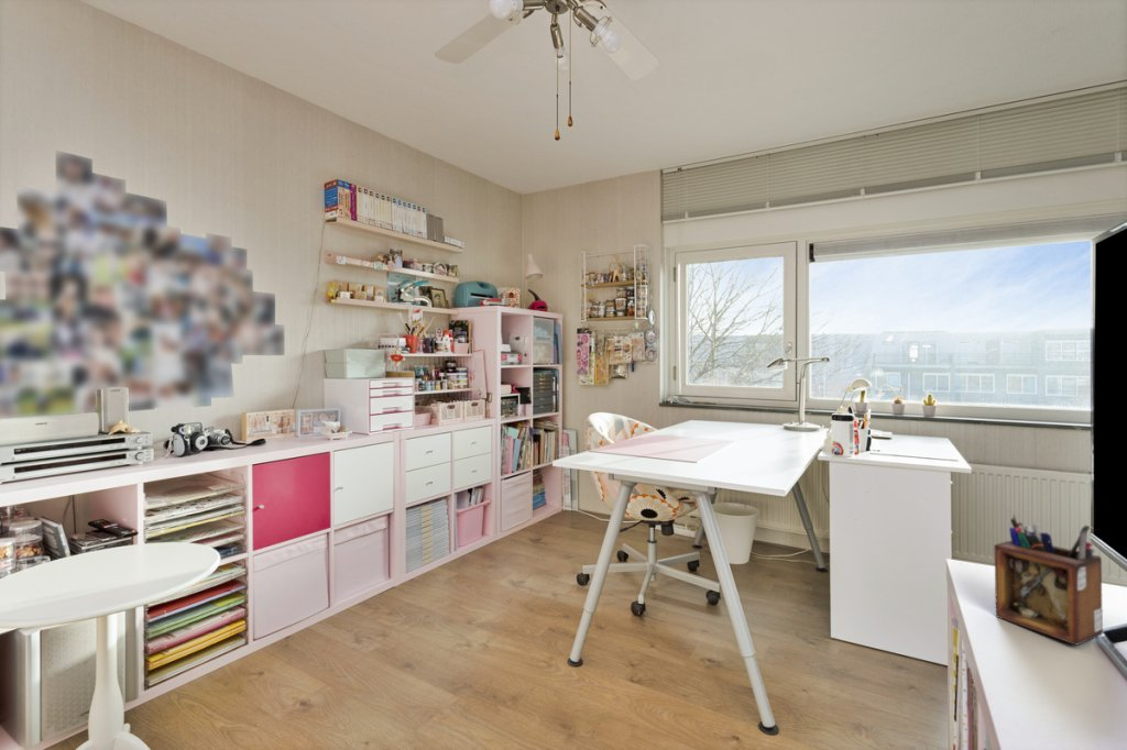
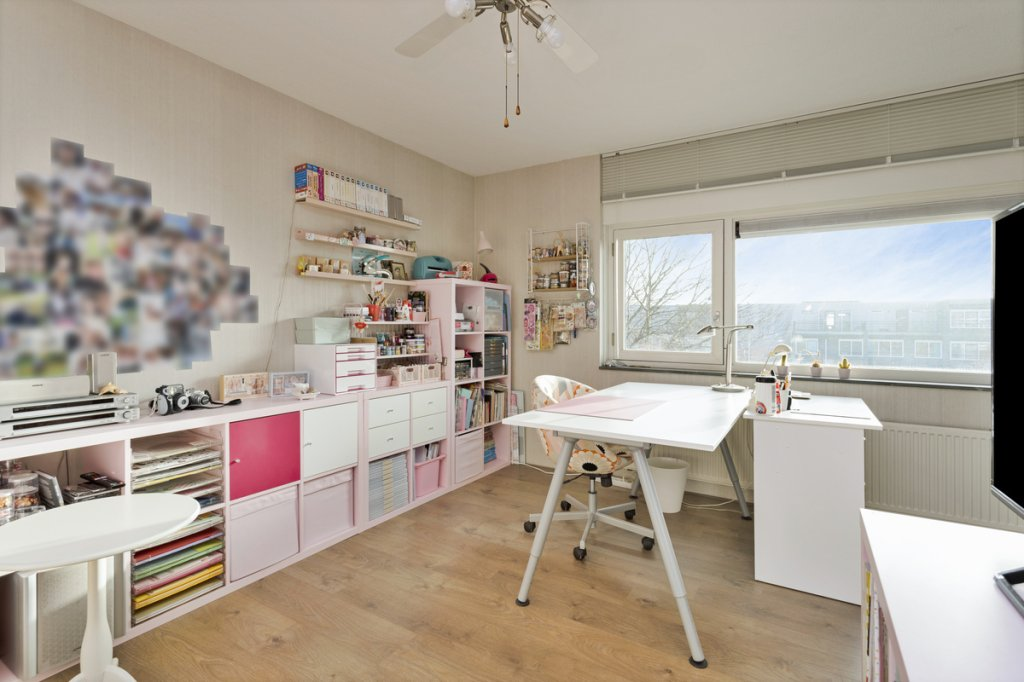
- desk organizer (1046, 573)
